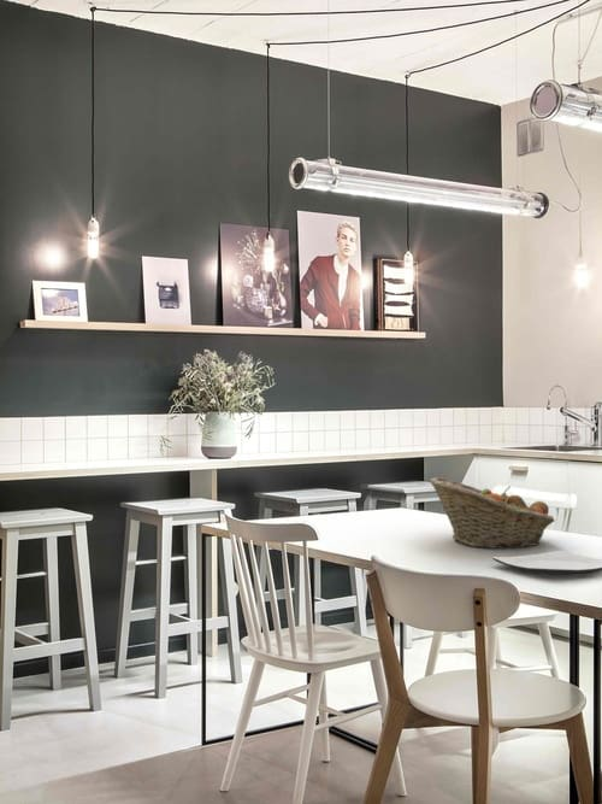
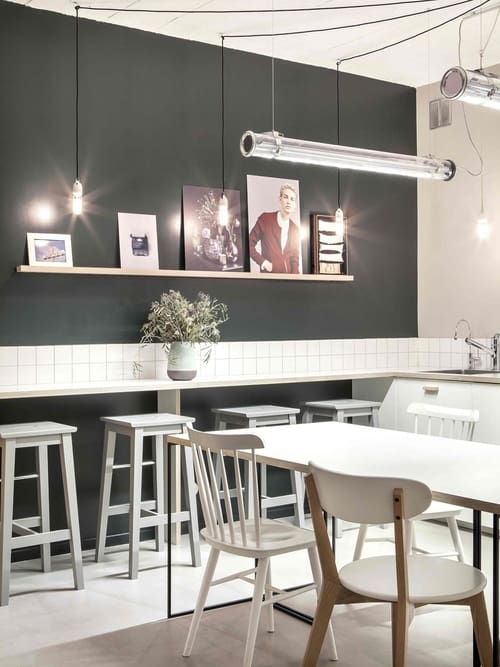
- plate (556, 563)
- fruit basket (490, 510)
